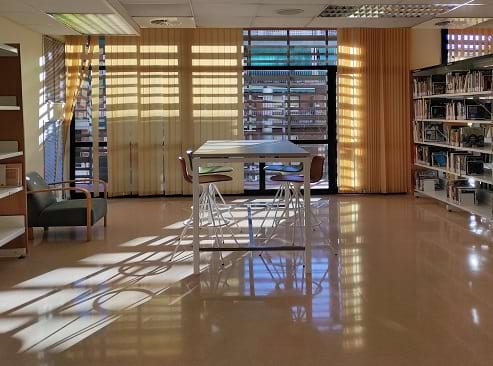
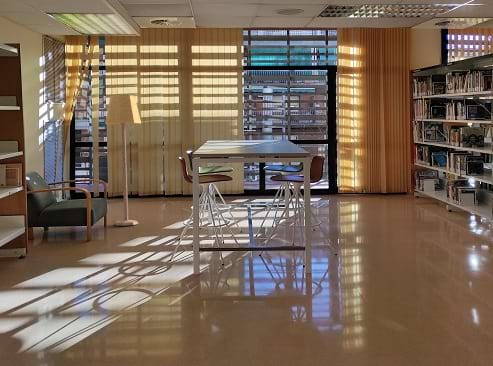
+ lamp (124, 160)
